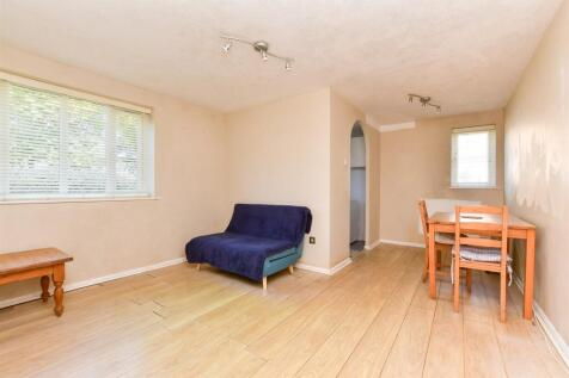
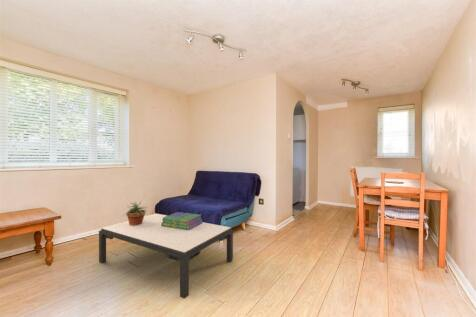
+ stack of books (182, 220)
+ potted plant (136, 212)
+ coffee table (166, 244)
